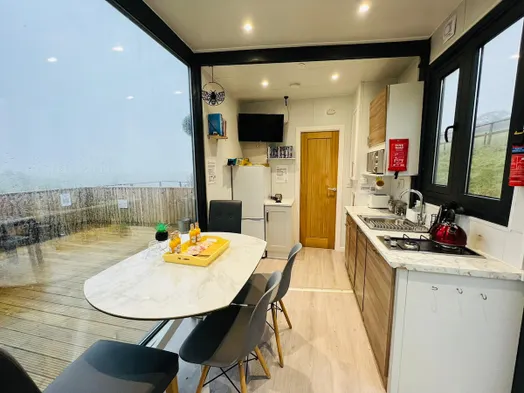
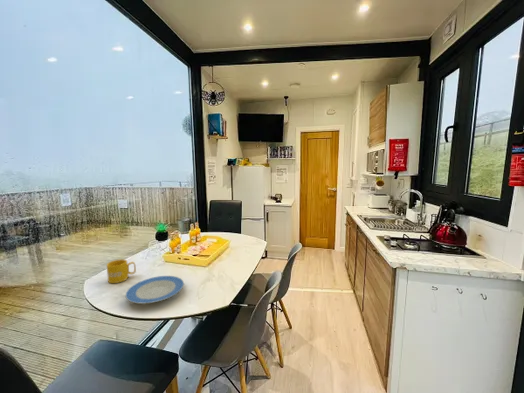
+ plate (156, 290)
+ mug (121, 270)
